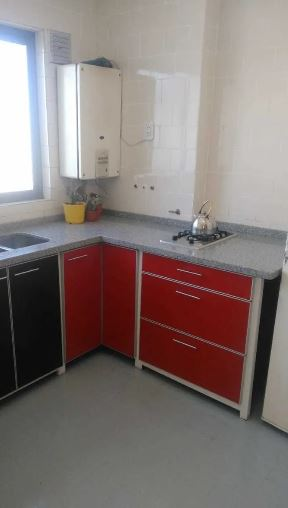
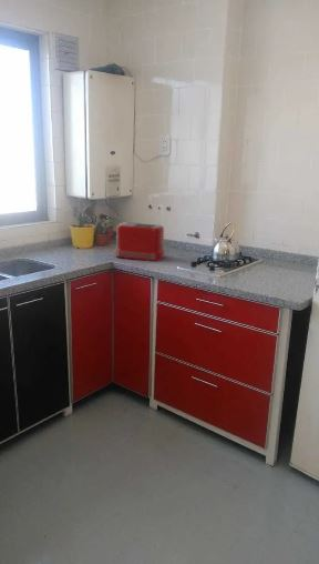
+ toaster (140, 241)
